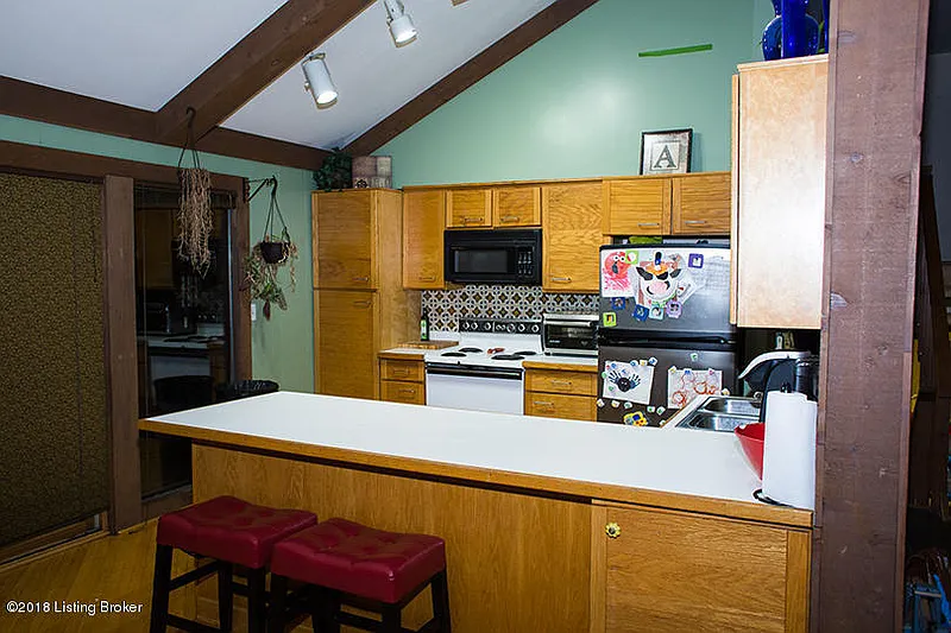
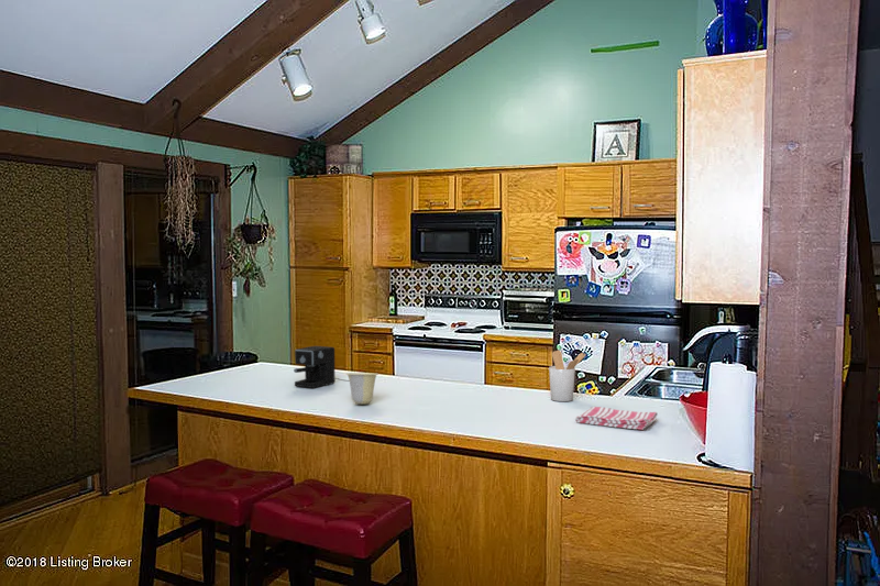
+ cup (362, 387)
+ coffee maker (331, 367)
+ dish towel (616, 416)
+ utensil holder (568, 375)
